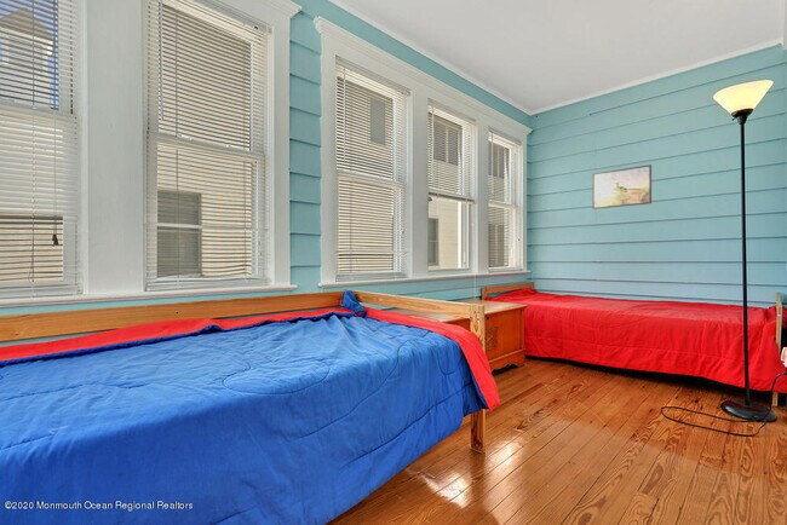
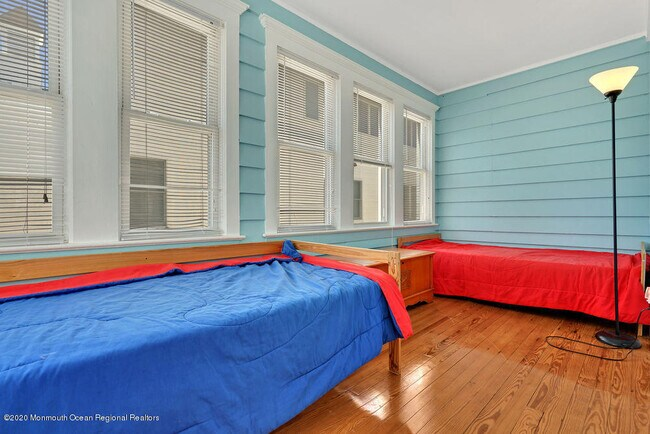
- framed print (620, 188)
